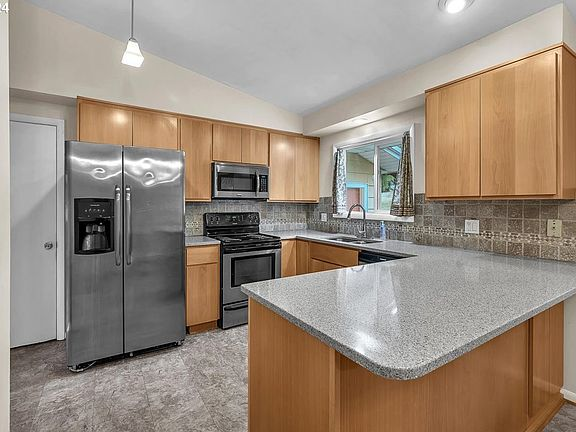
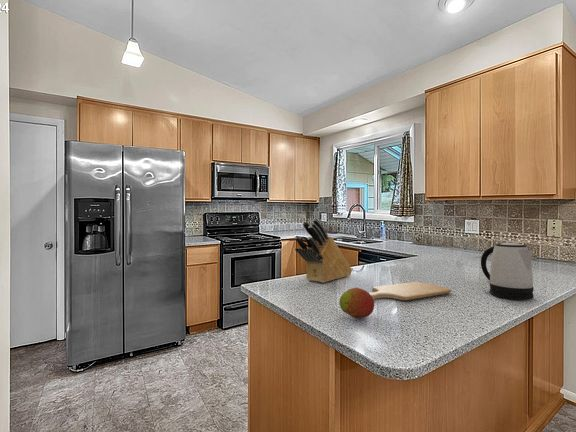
+ chopping board (401, 291)
+ knife block (324, 248)
+ kettle (505, 268)
+ fruit (357, 303)
